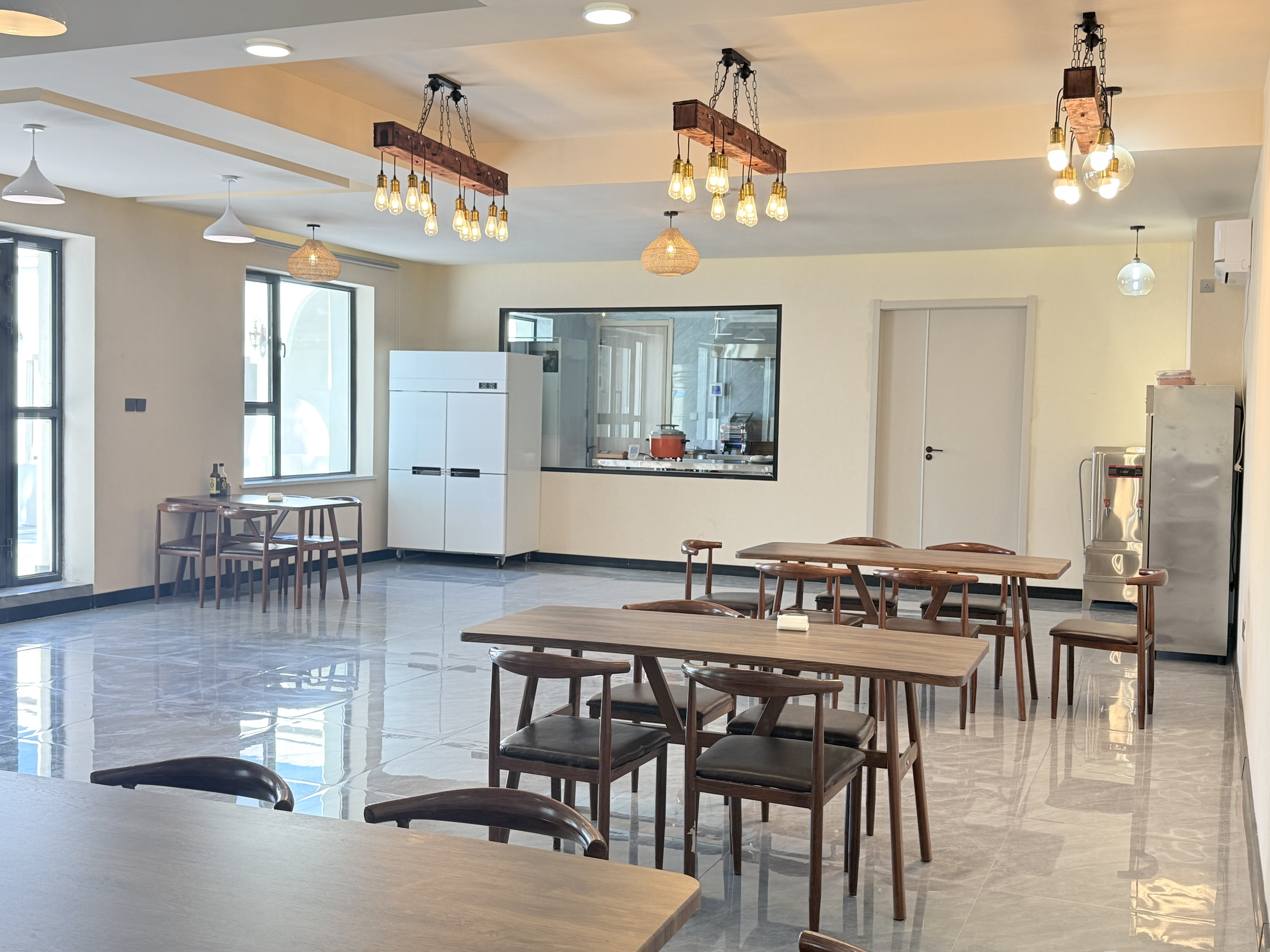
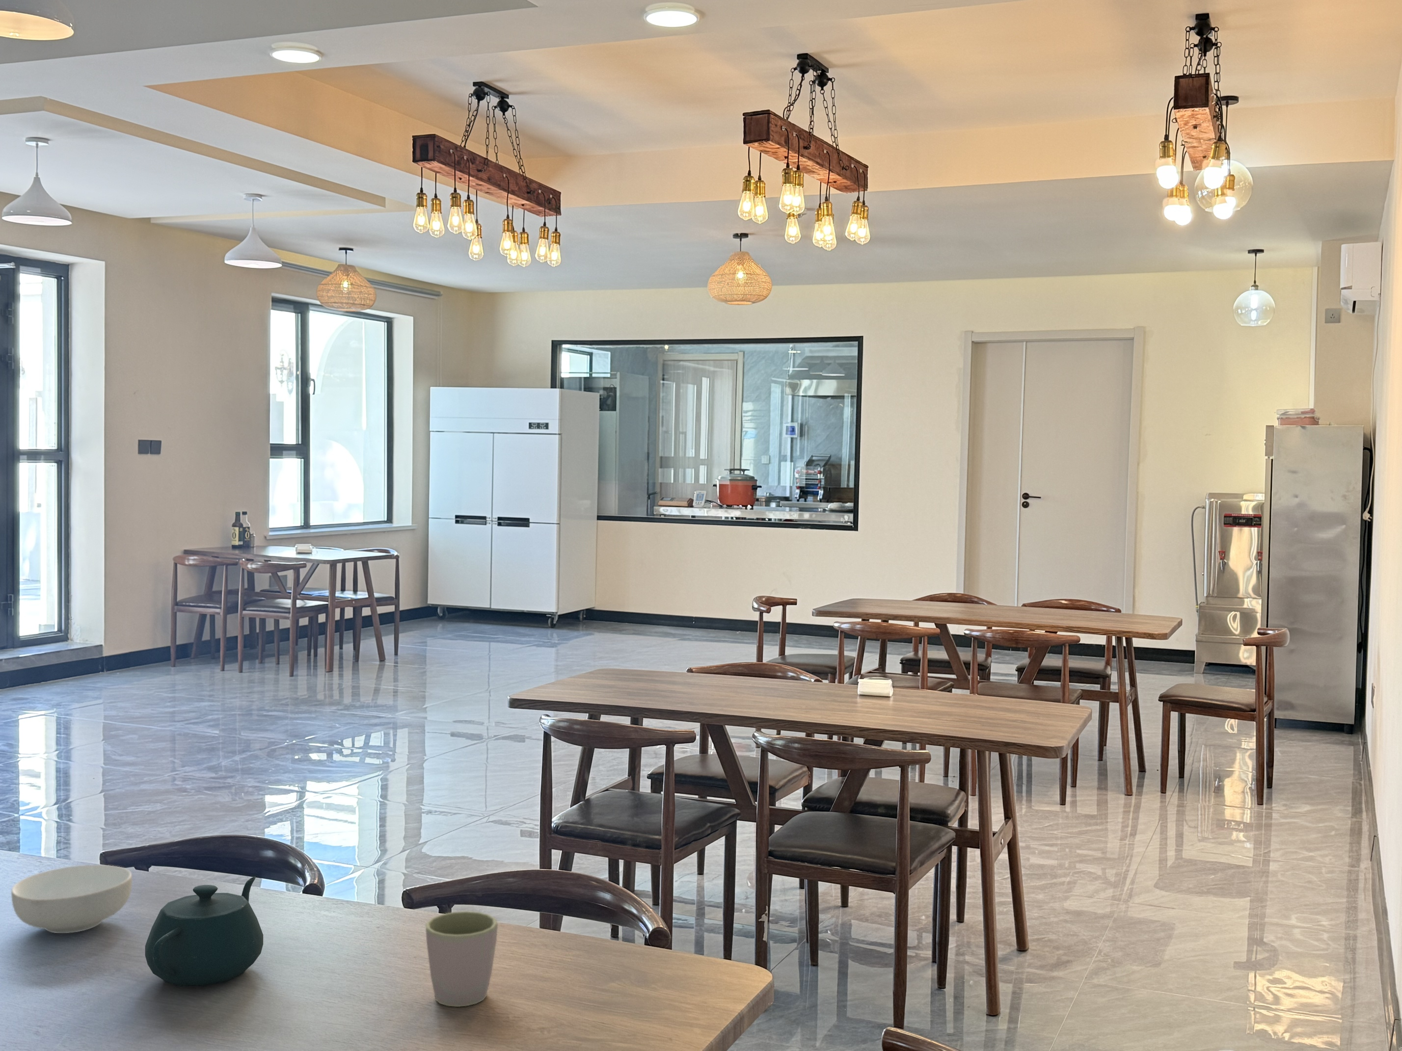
+ cereal bowl (73, 902)
+ teapot (208, 927)
+ mug (463, 954)
